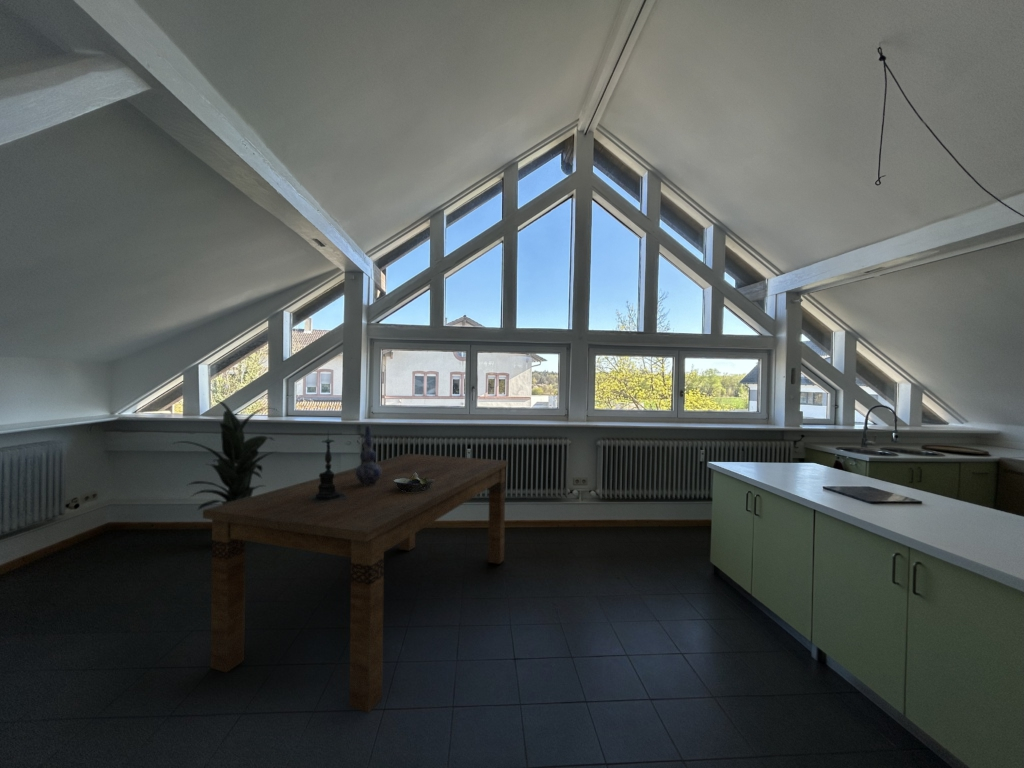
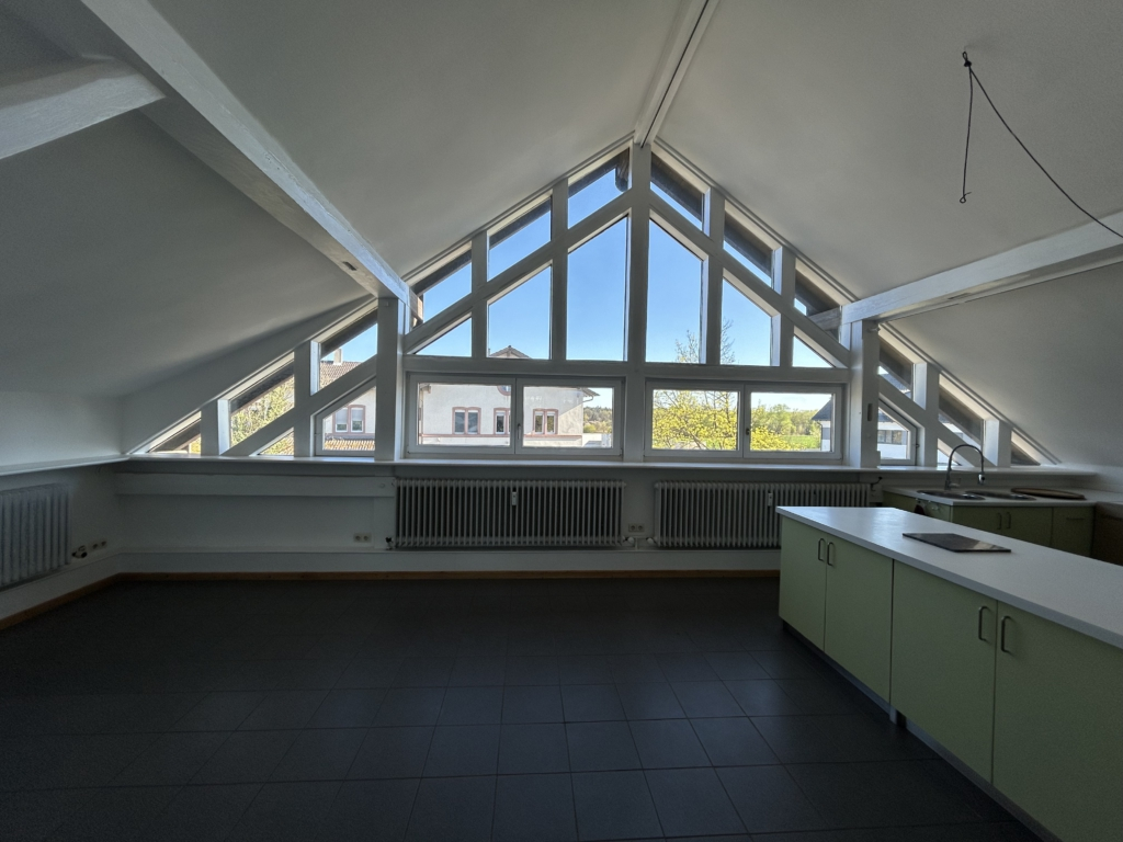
- vase (368, 454)
- dining table (393, 540)
- candle holder (328, 463)
- decorative bowl (418, 480)
- indoor plant (232, 471)
